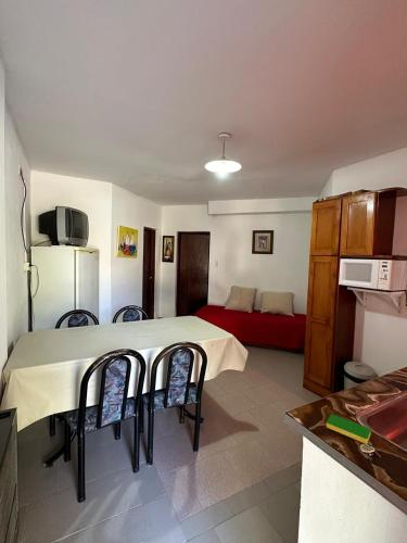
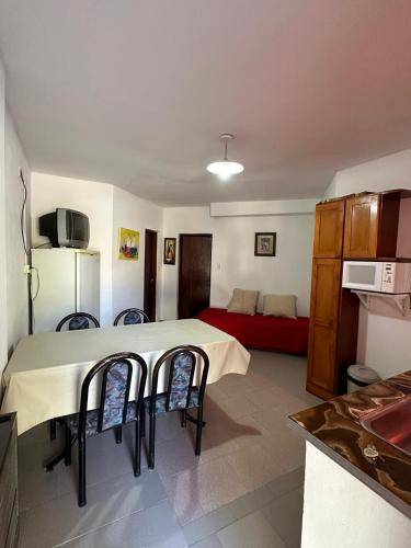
- dish sponge (347, 428)
